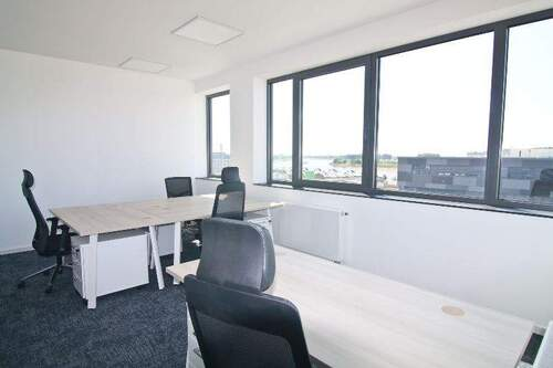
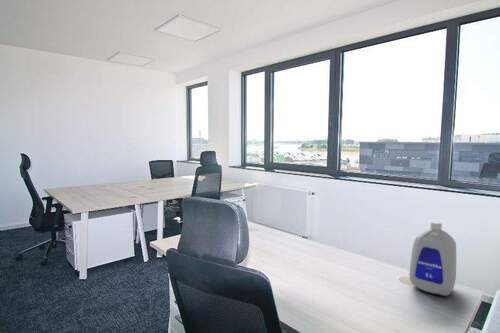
+ bottle (433, 255)
